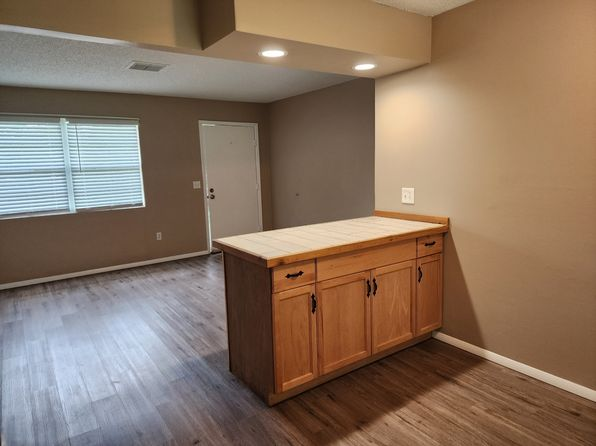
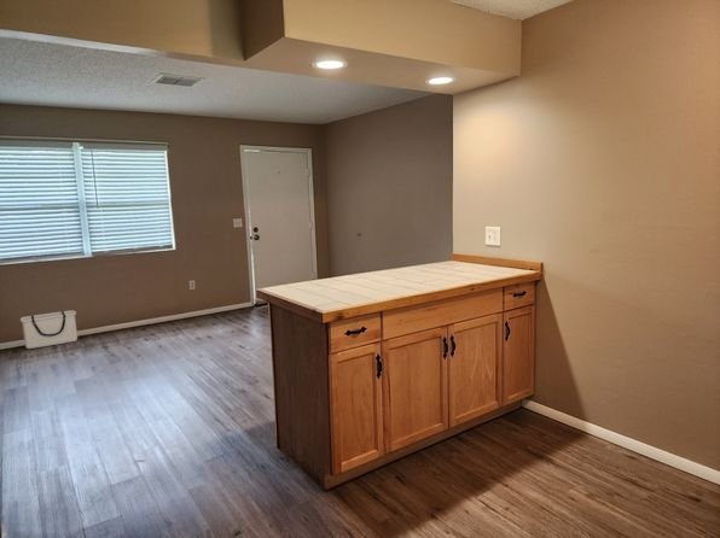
+ storage bin (50, 328)
